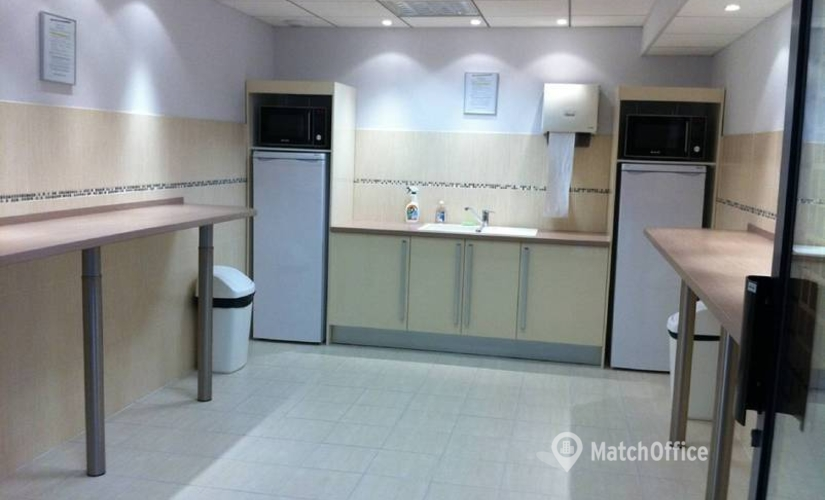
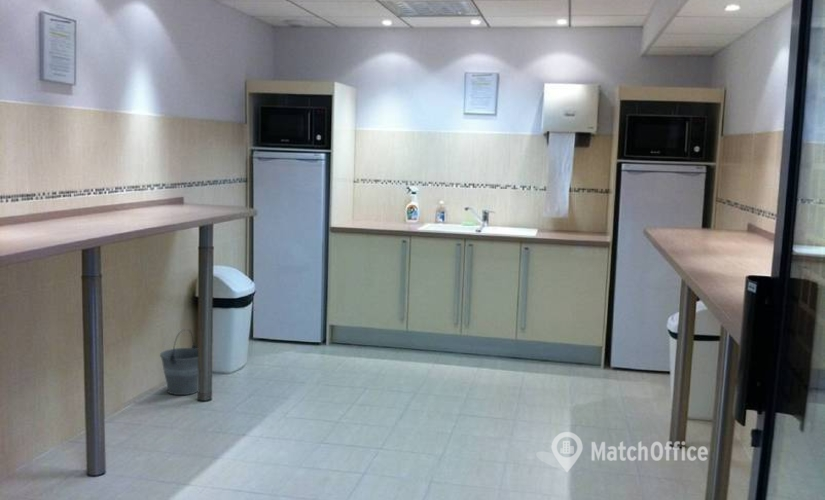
+ bucket (183, 360)
